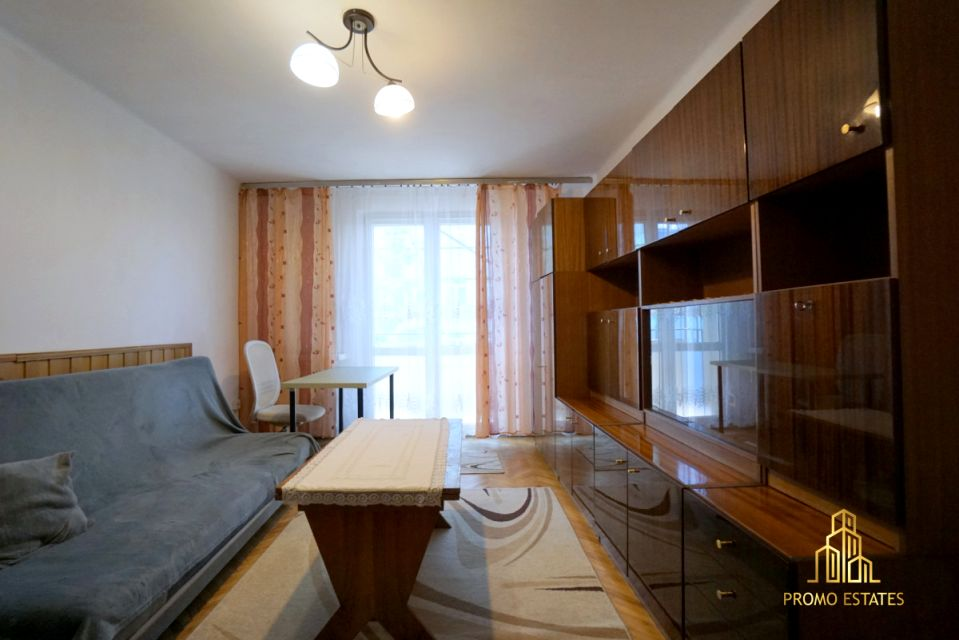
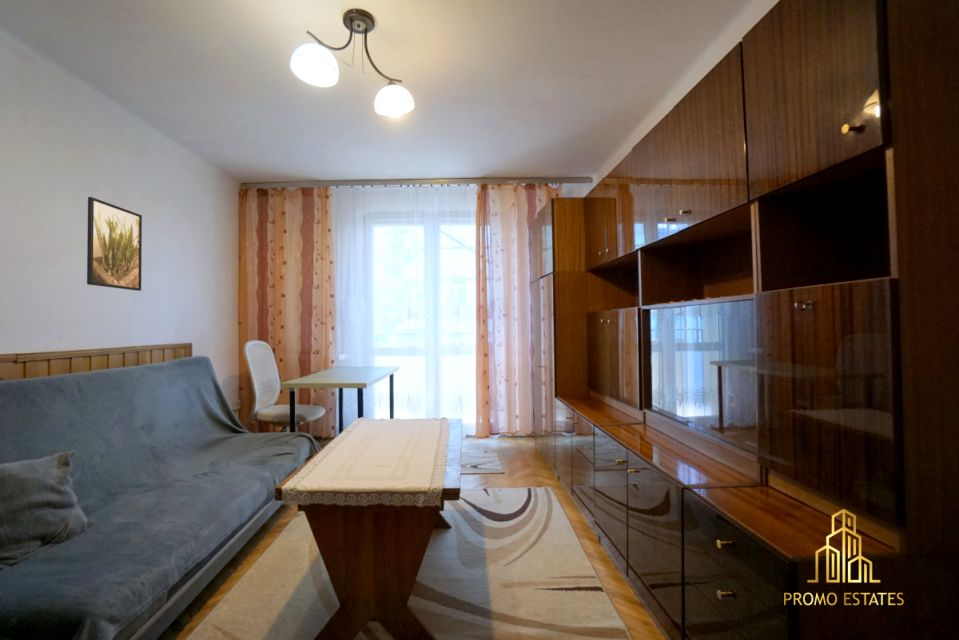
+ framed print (116, 247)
